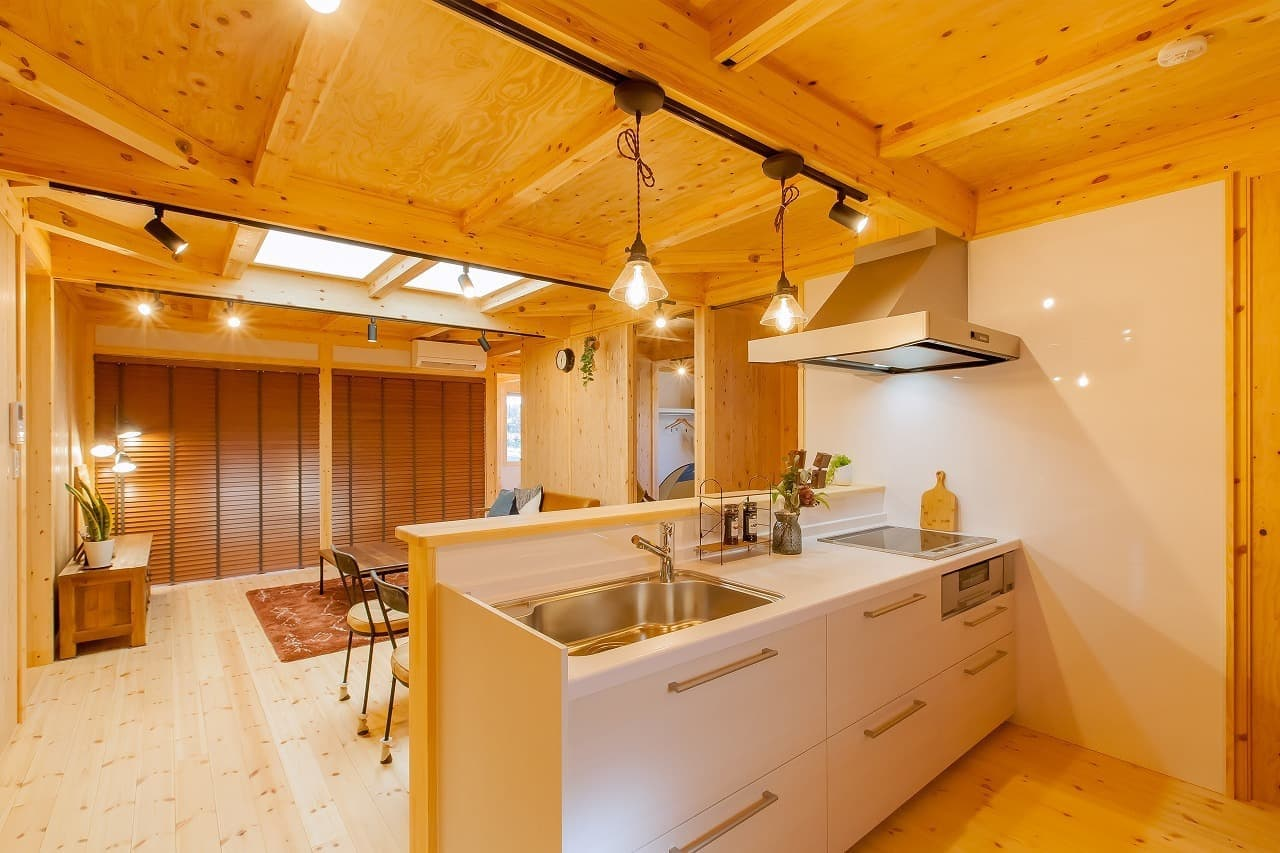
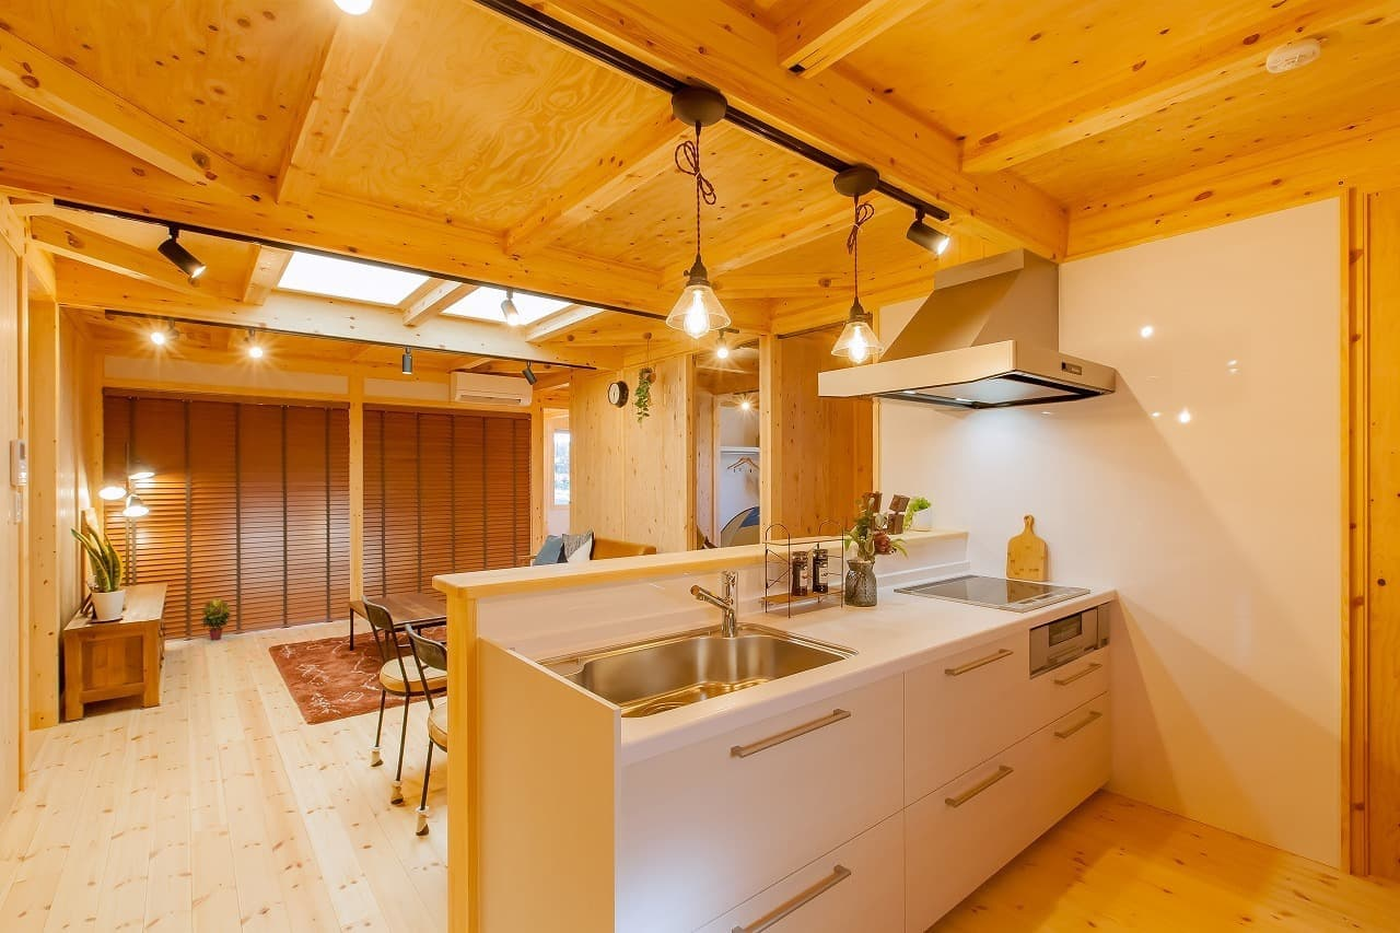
+ potted plant (217, 618)
